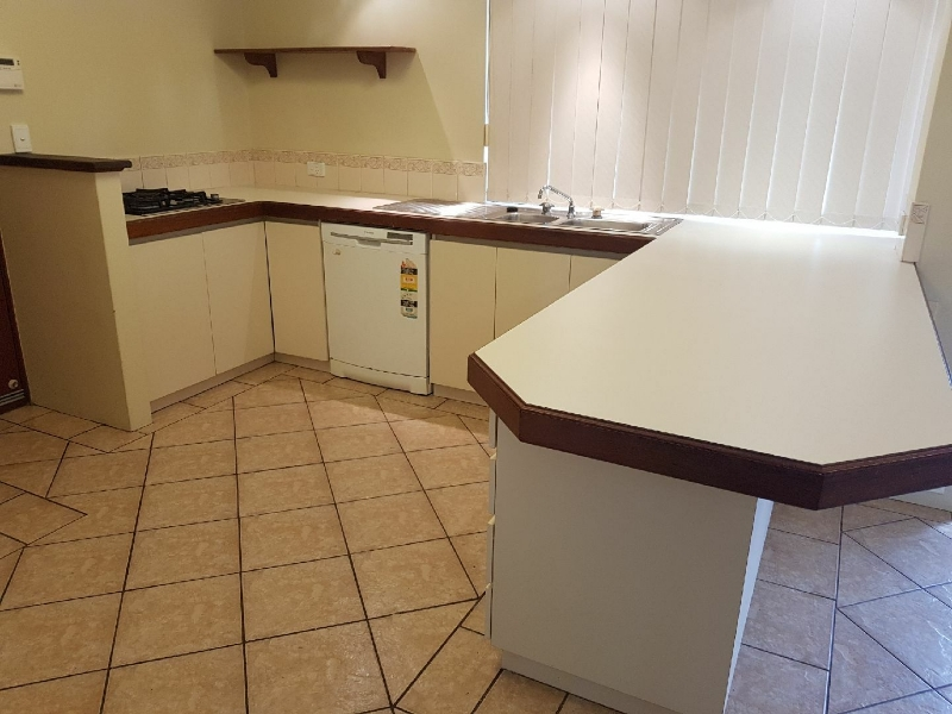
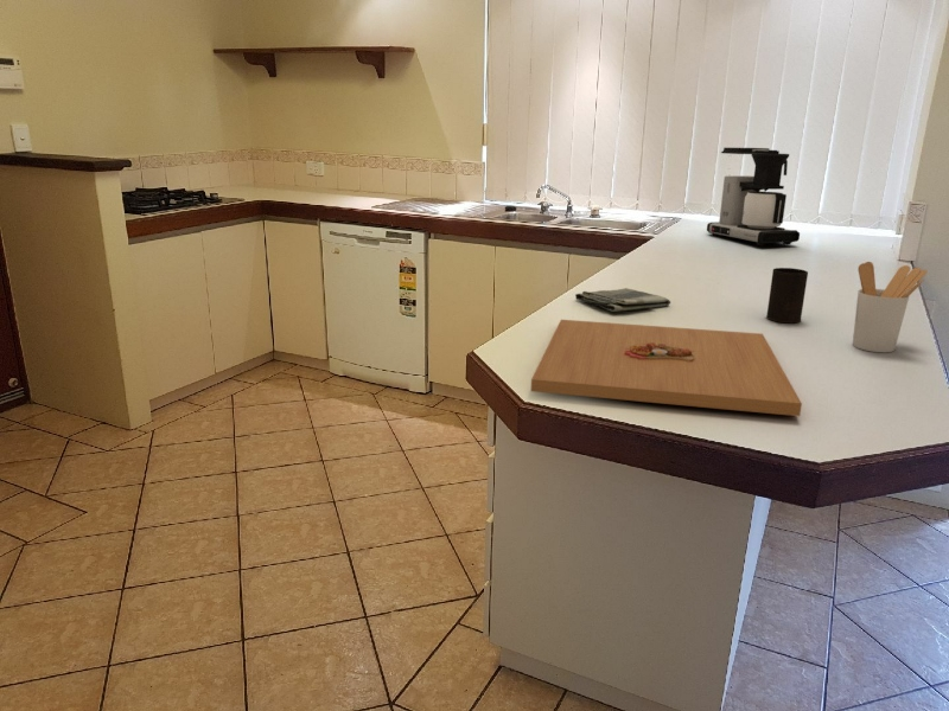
+ platter (660, 356)
+ coffee maker (756, 194)
+ utensil holder (889, 306)
+ dish towel (620, 296)
+ cup (786, 294)
